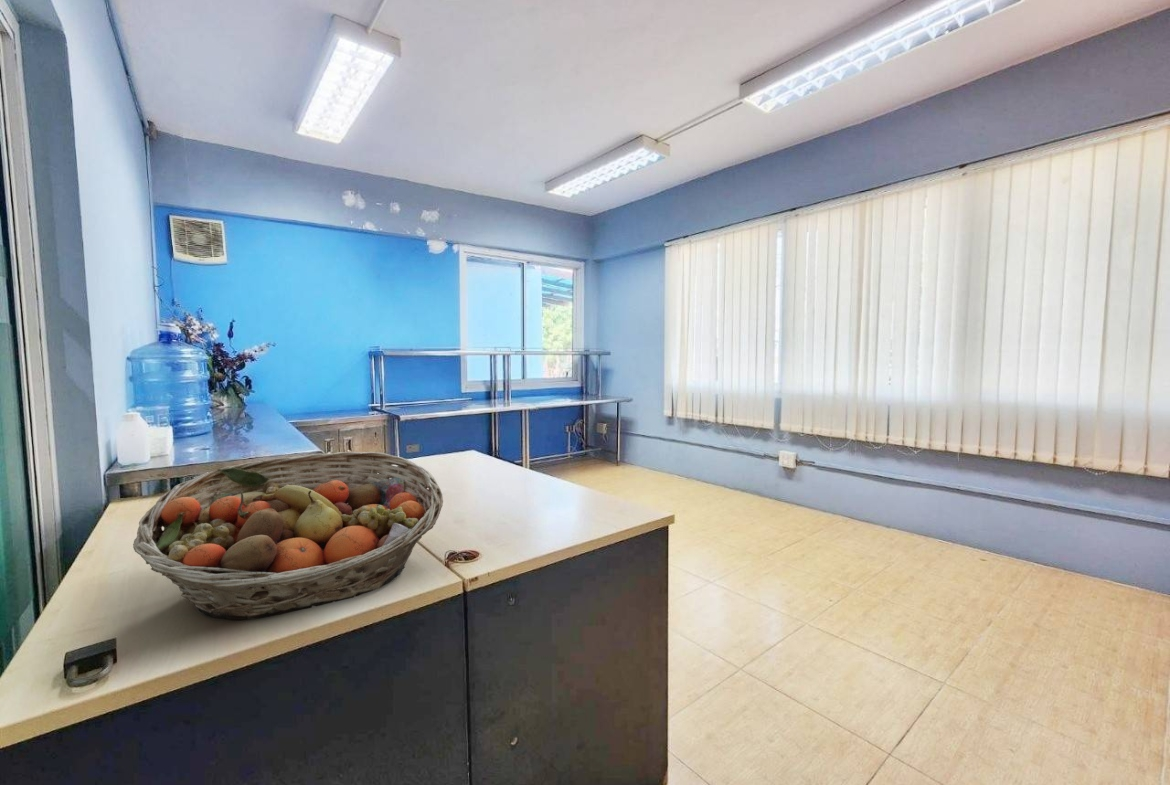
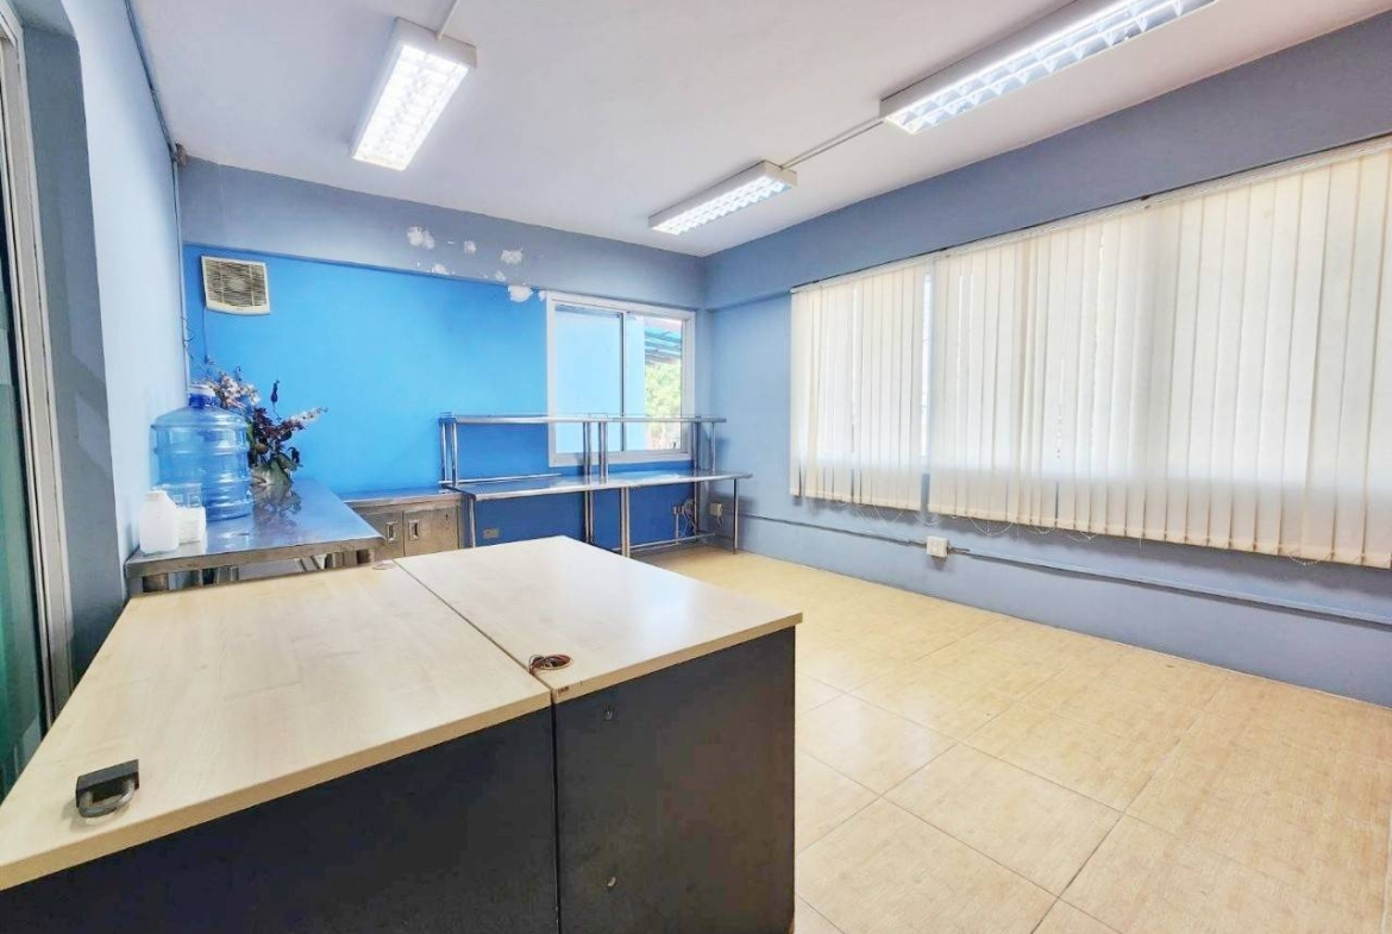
- fruit basket (309, 522)
